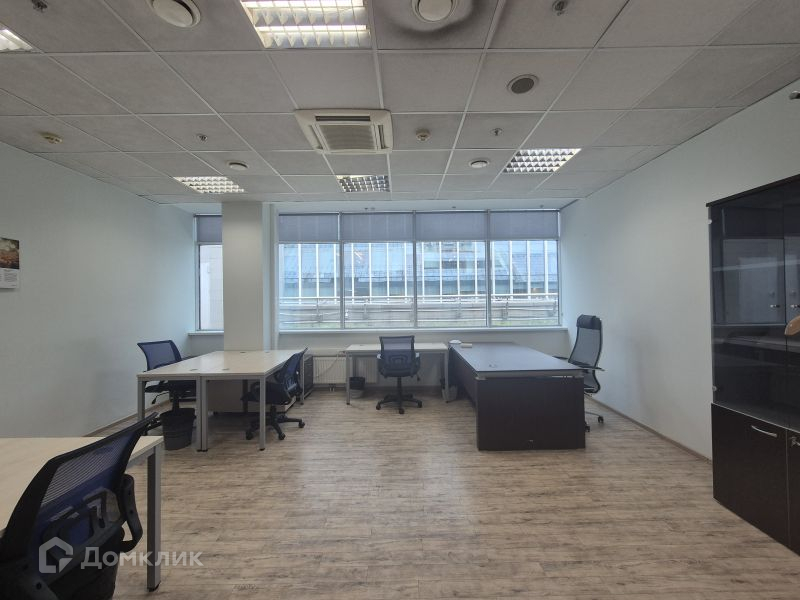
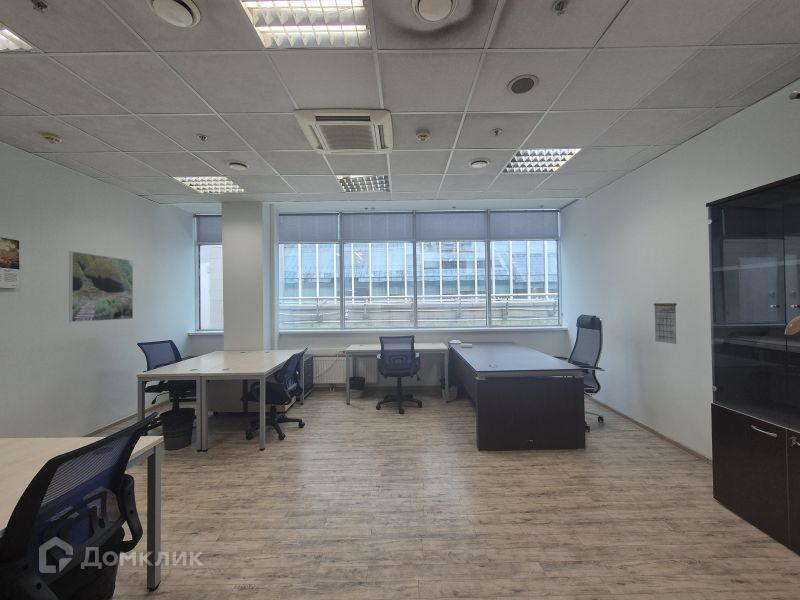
+ calendar (665, 318)
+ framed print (104, 288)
